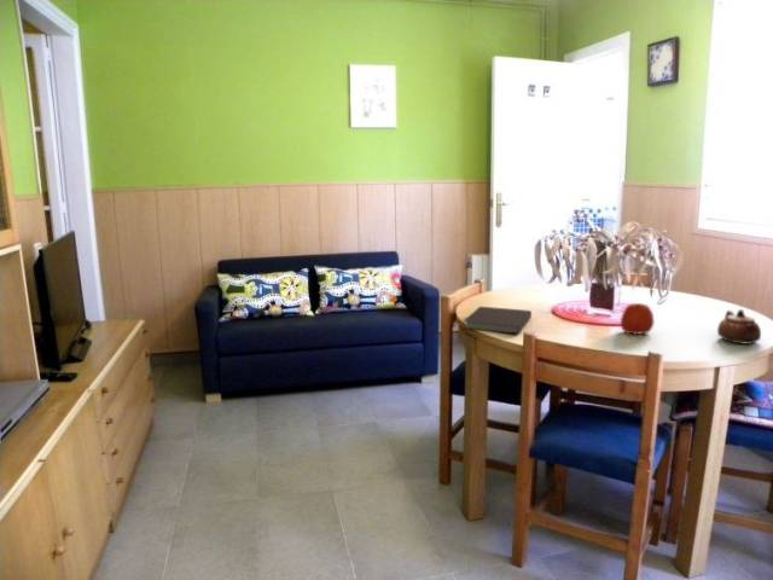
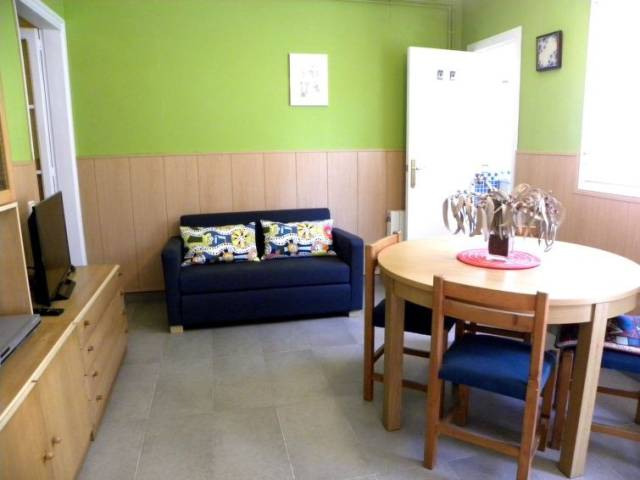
- teapot (739, 324)
- apple (637, 318)
- notebook (498, 319)
